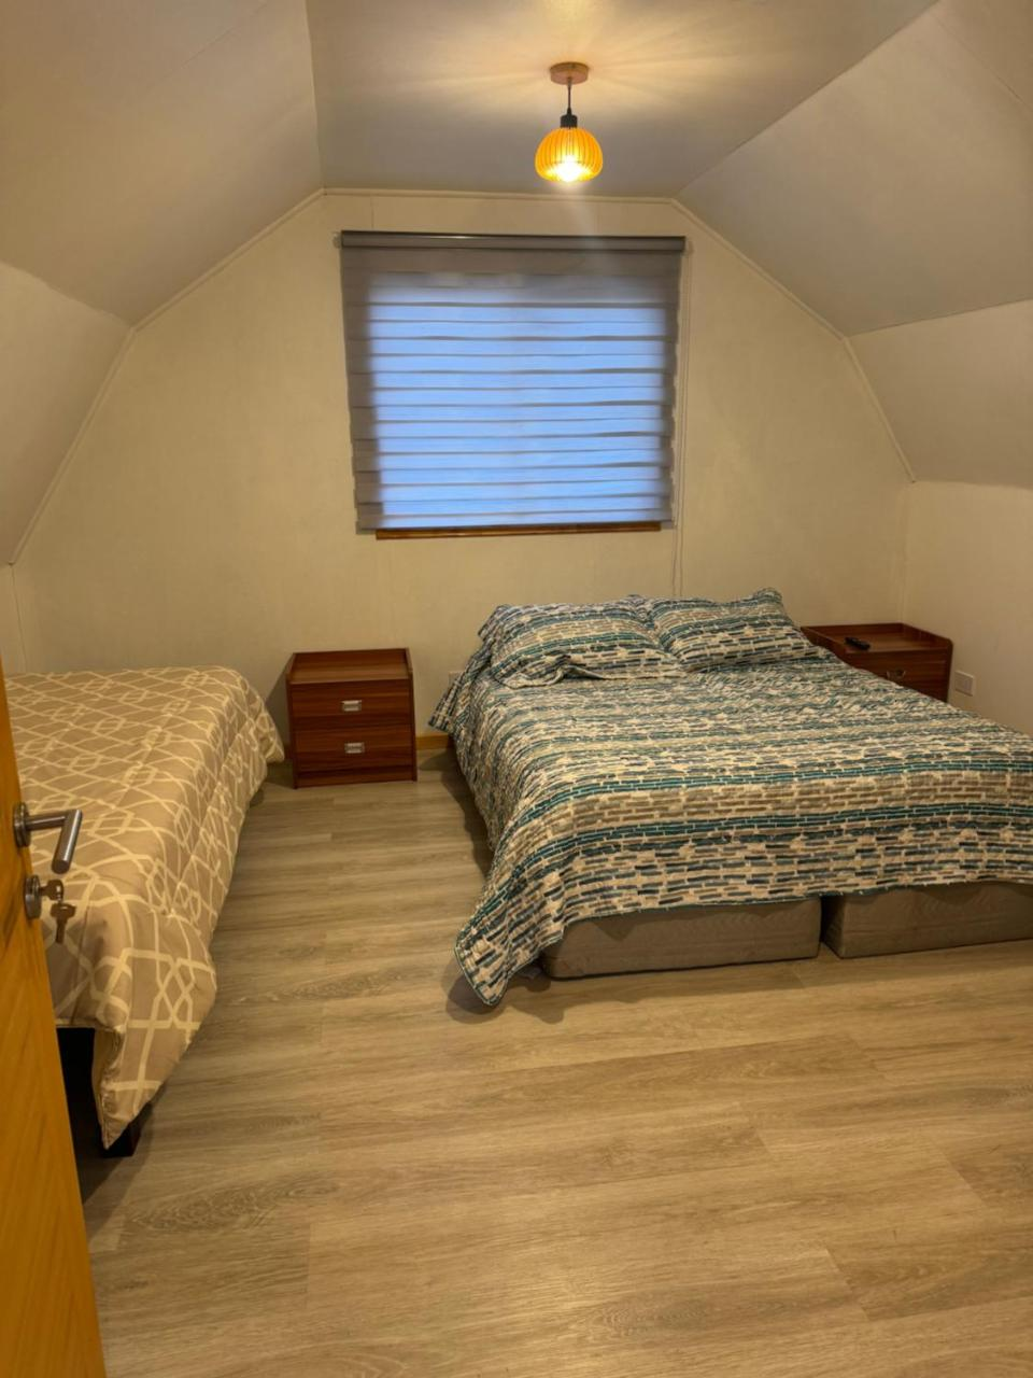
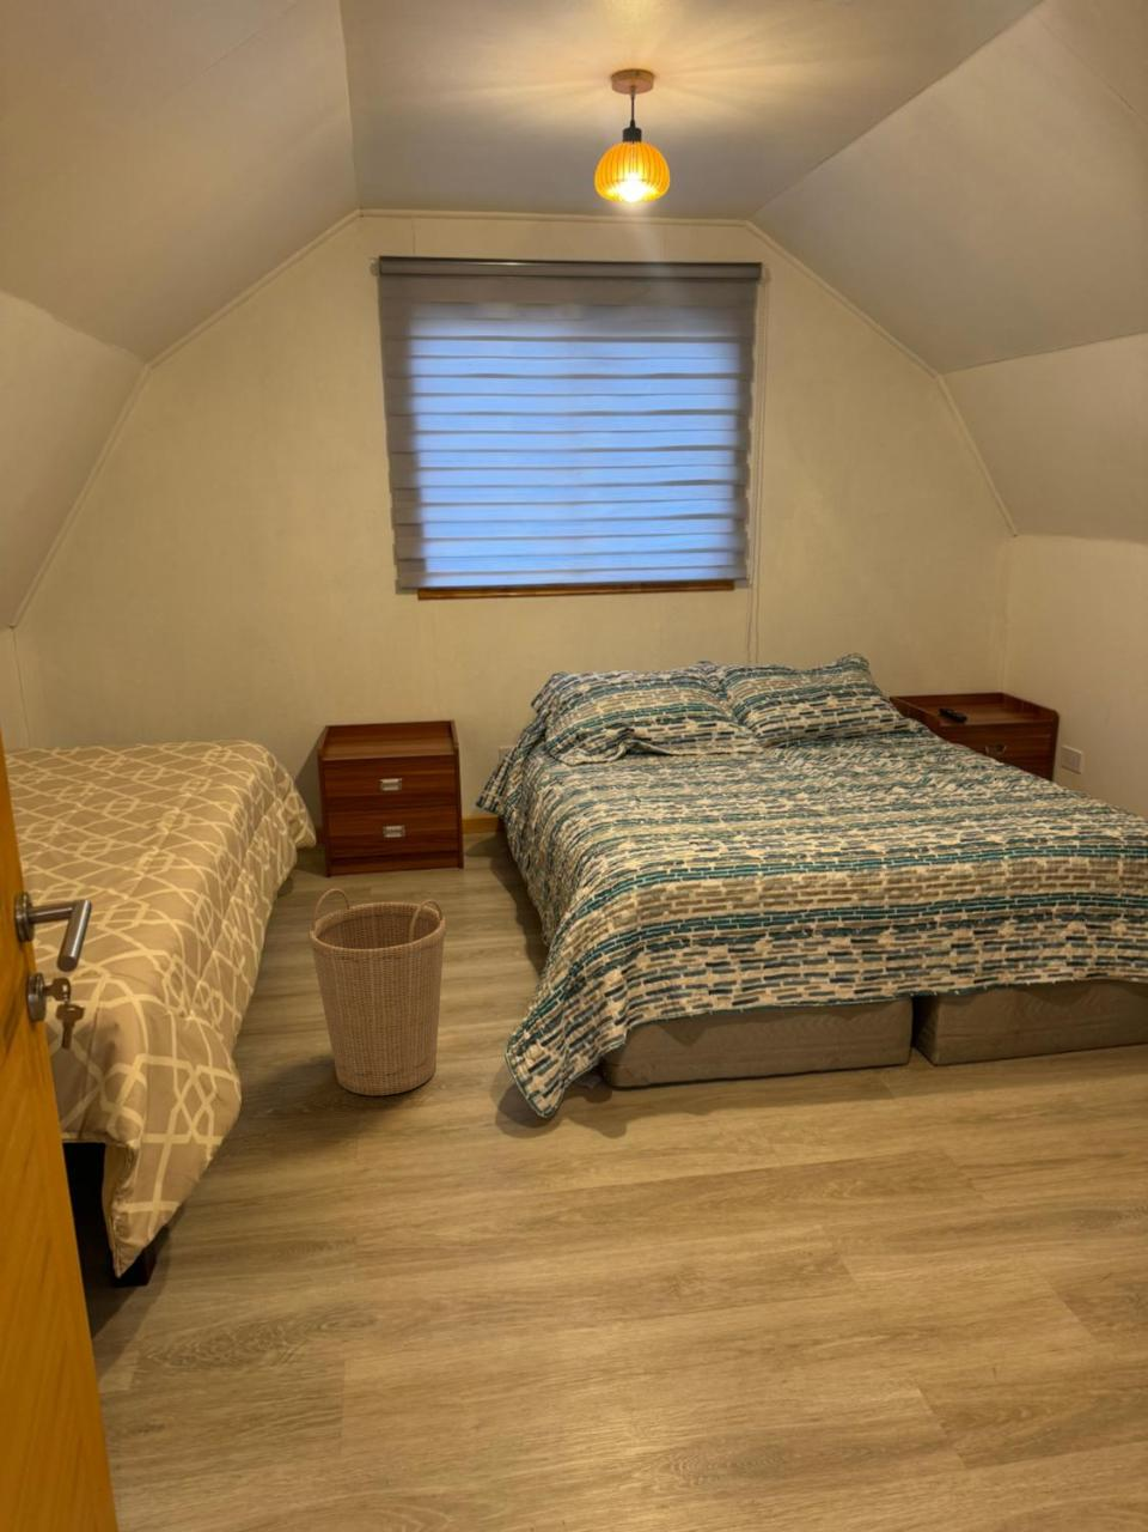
+ basket (380, 984)
